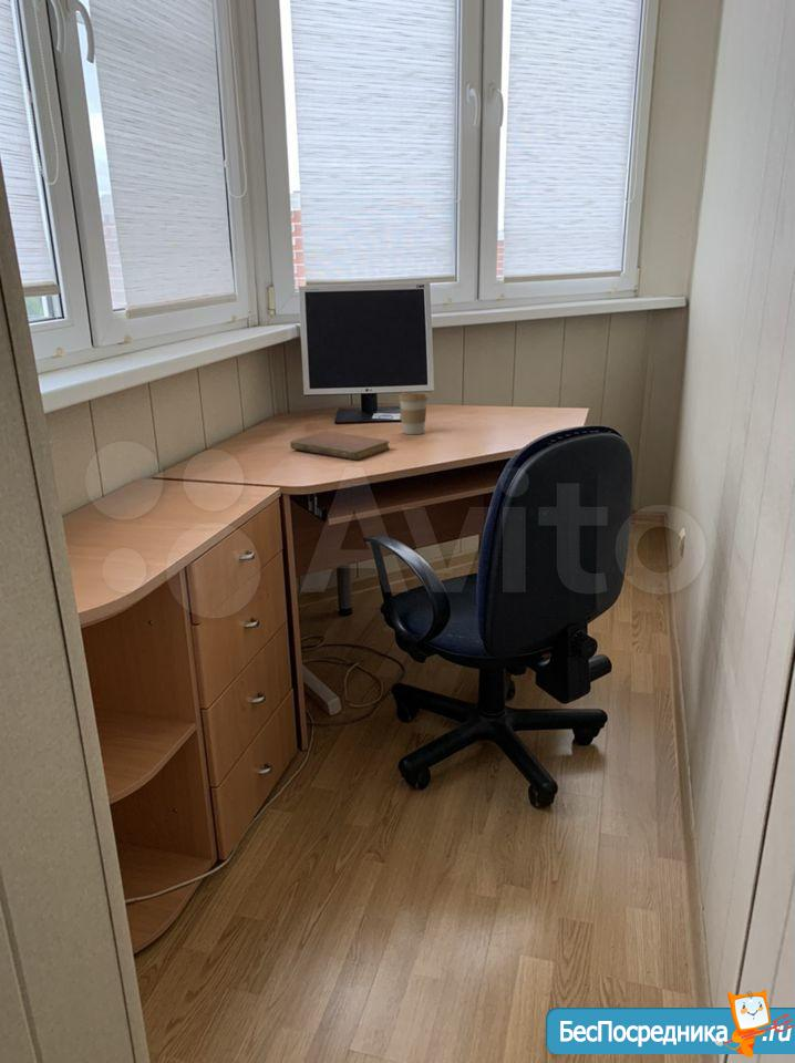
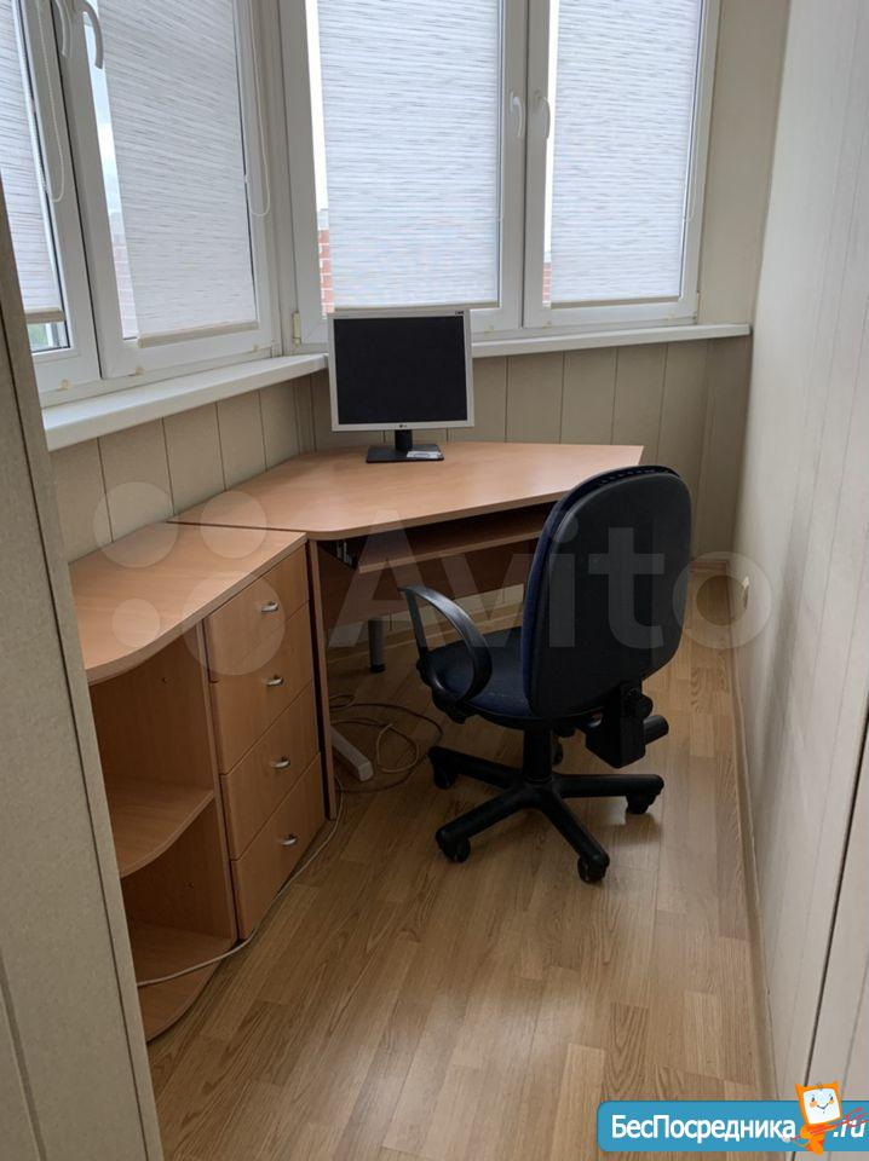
- coffee cup (413, 412)
- notebook (340, 444)
